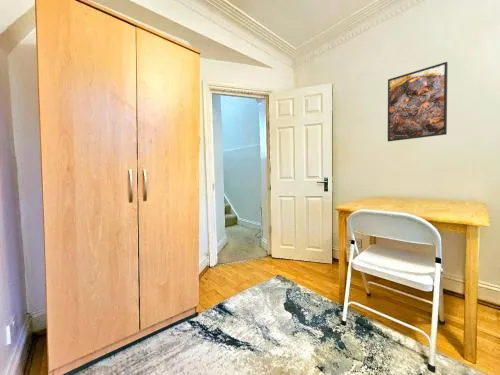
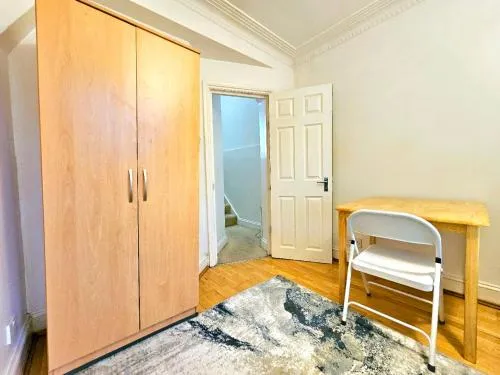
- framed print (415, 105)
